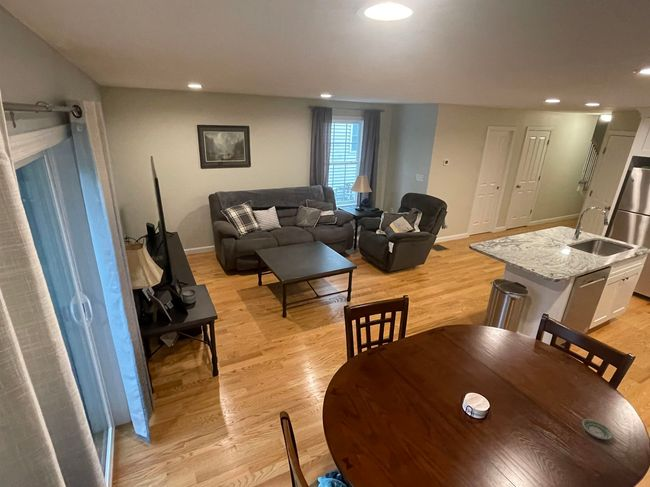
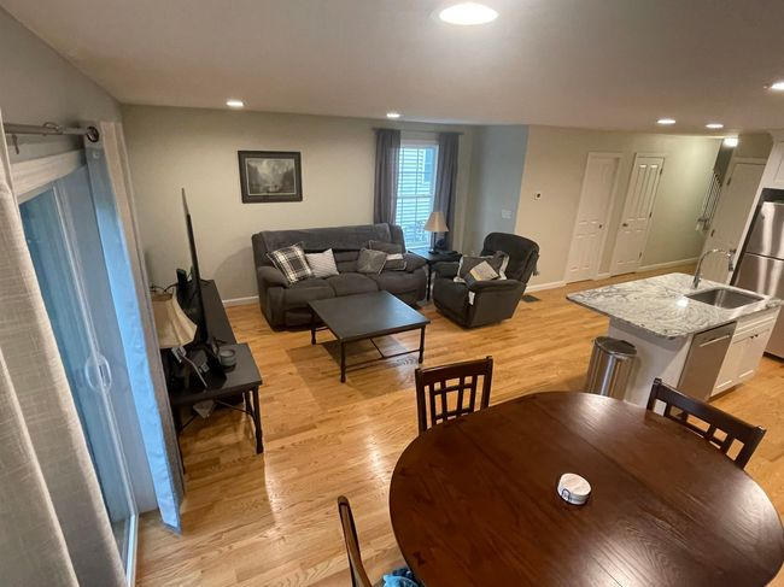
- saucer (596, 430)
